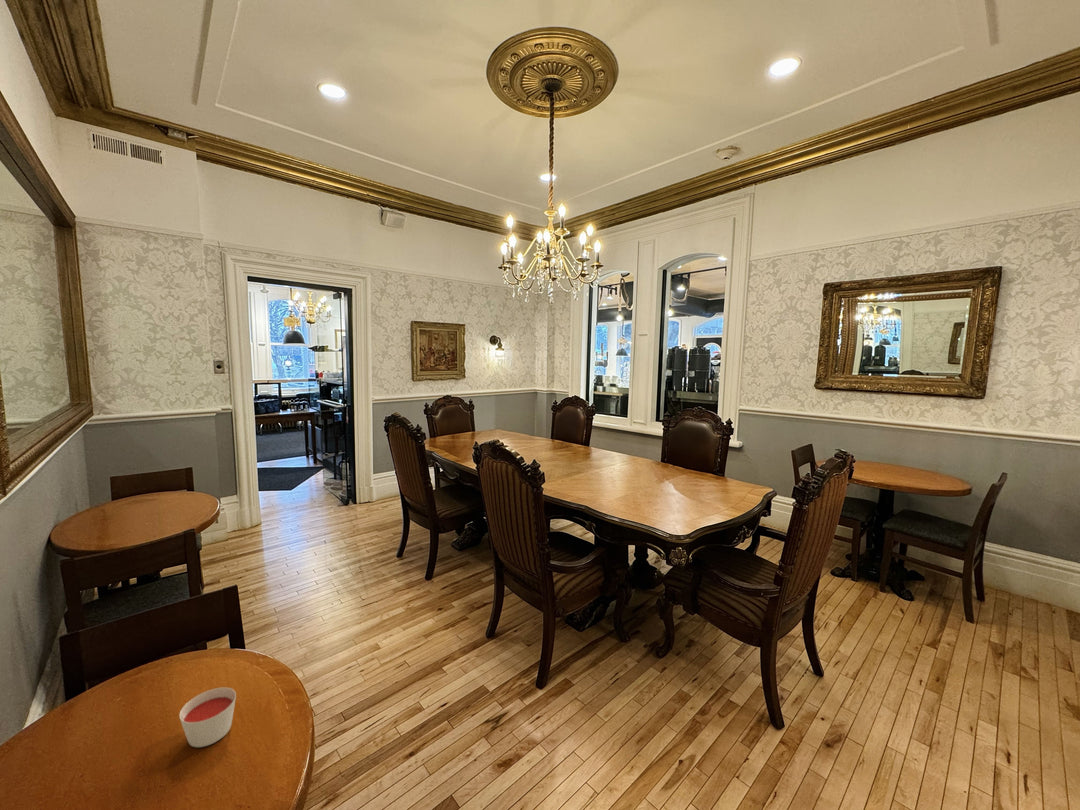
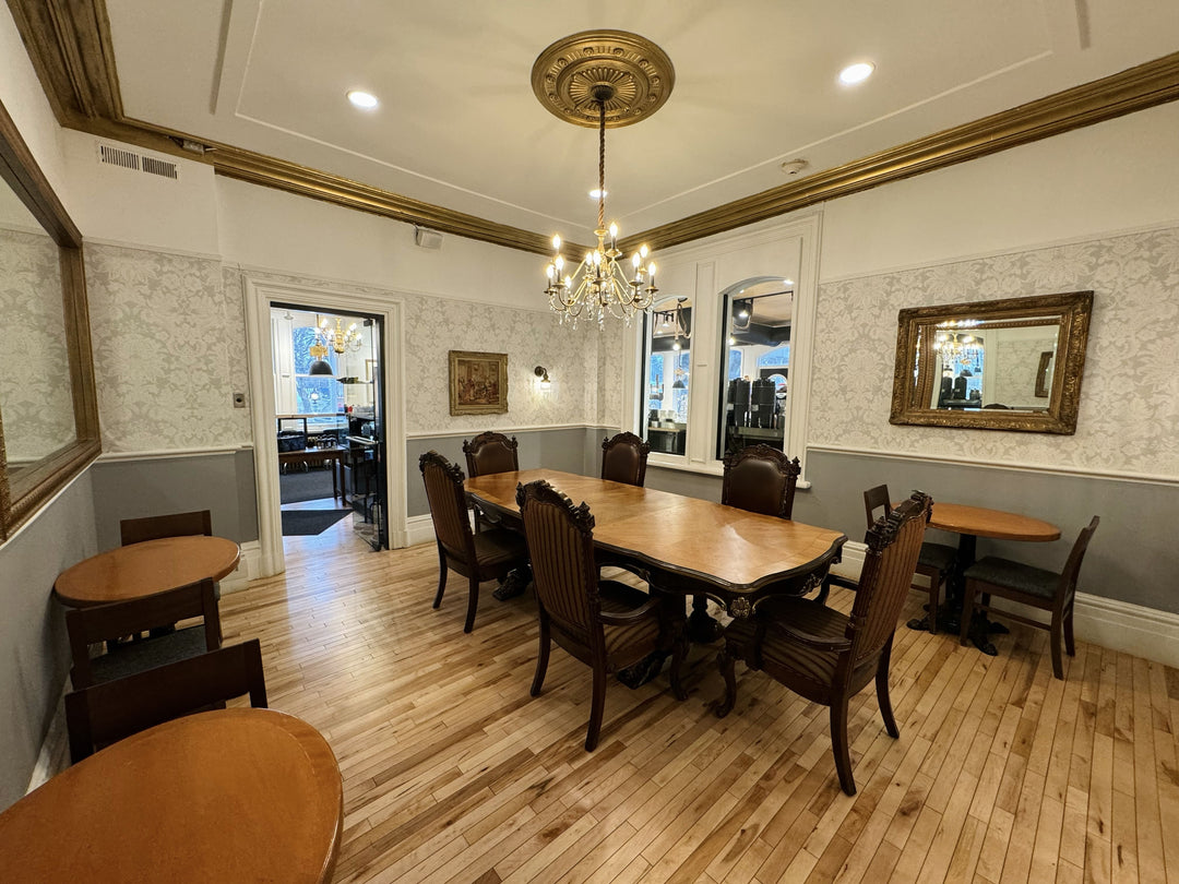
- candle (209, 718)
